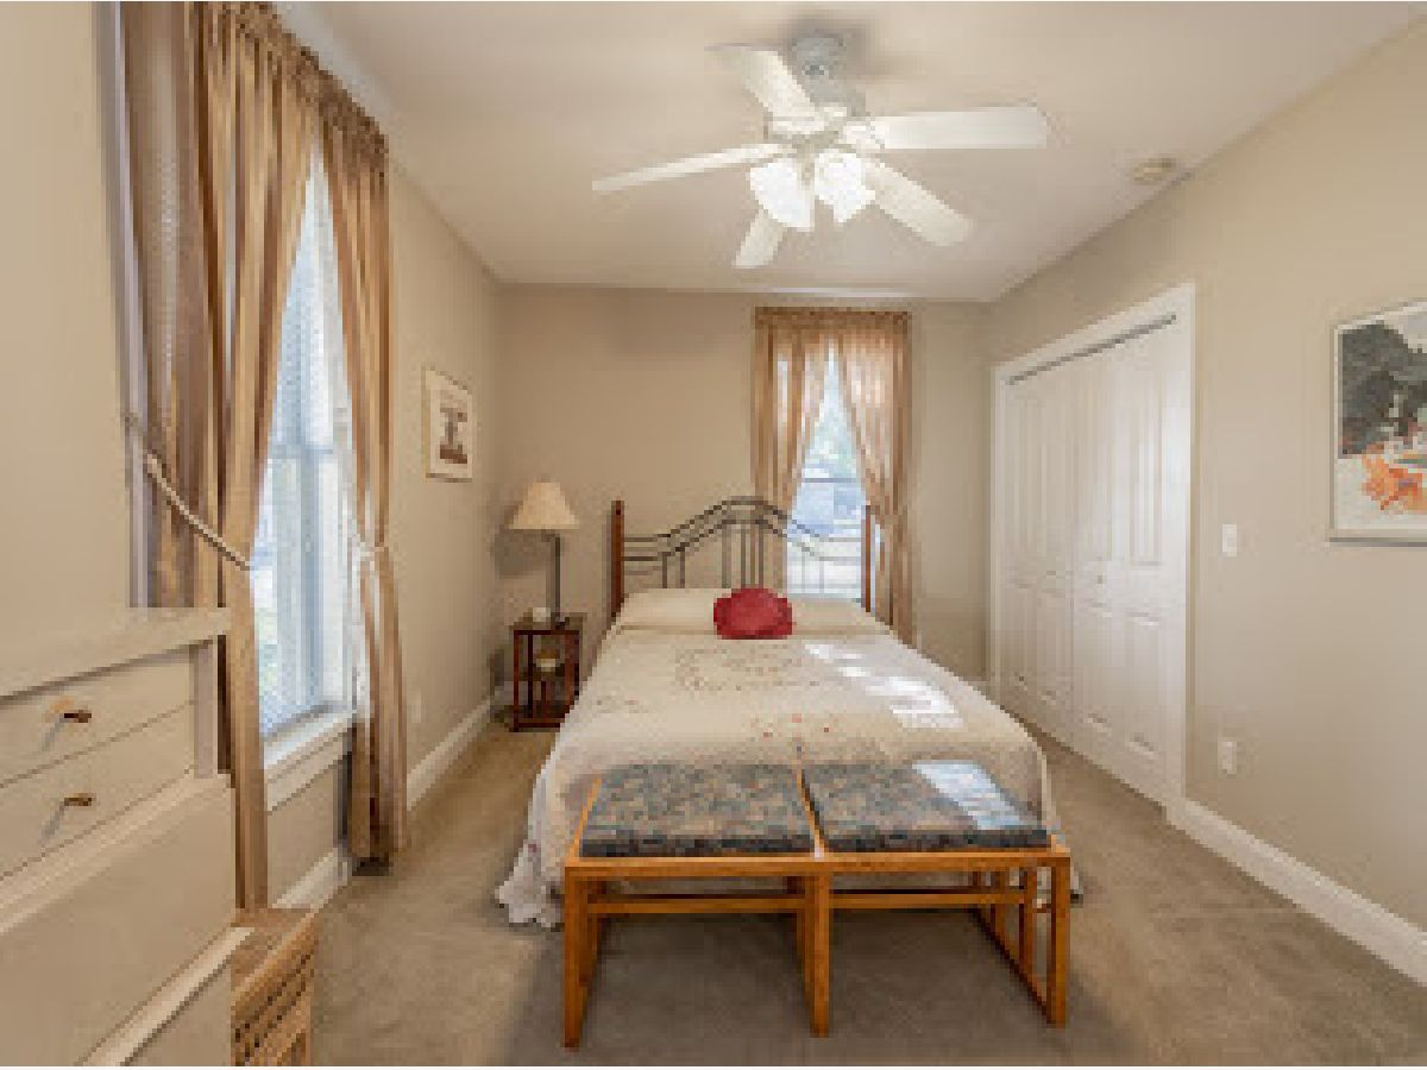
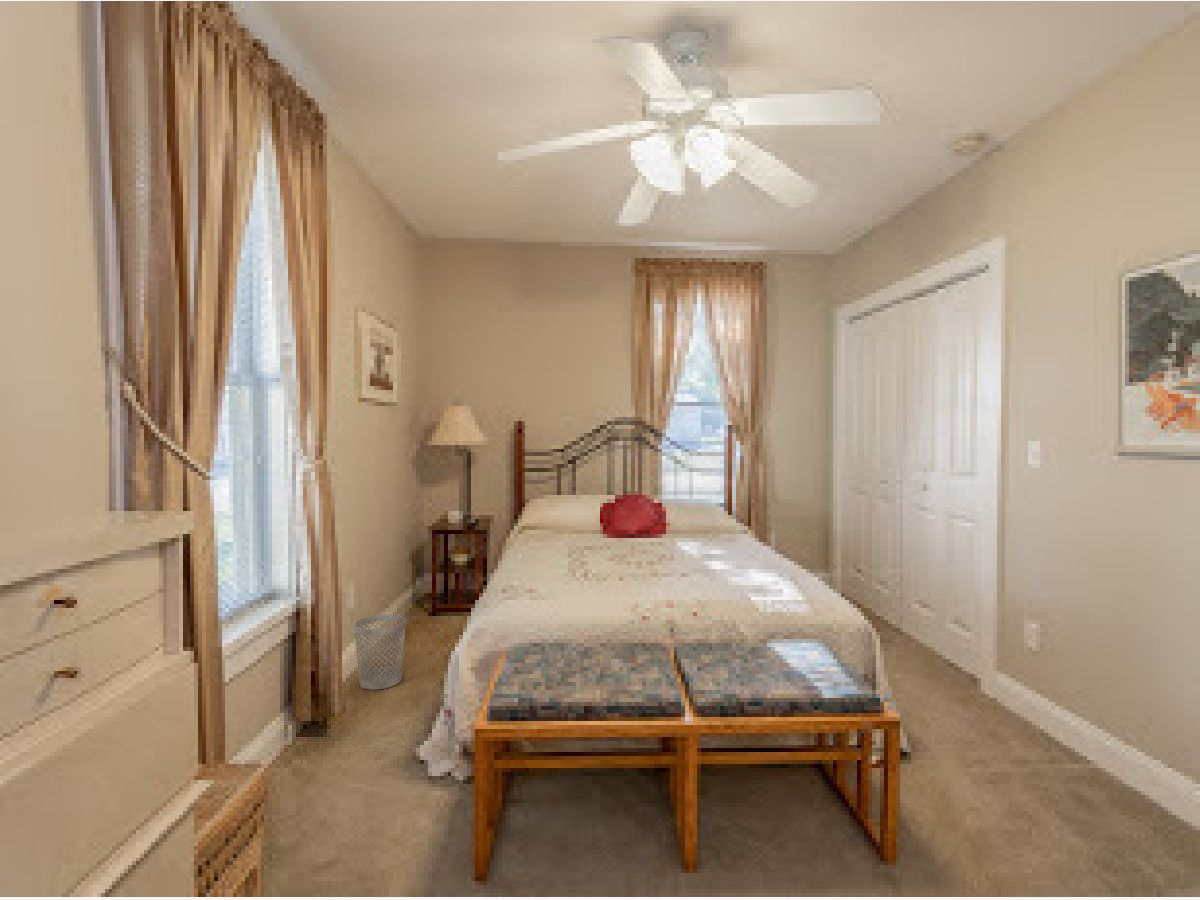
+ wastebasket (380, 651)
